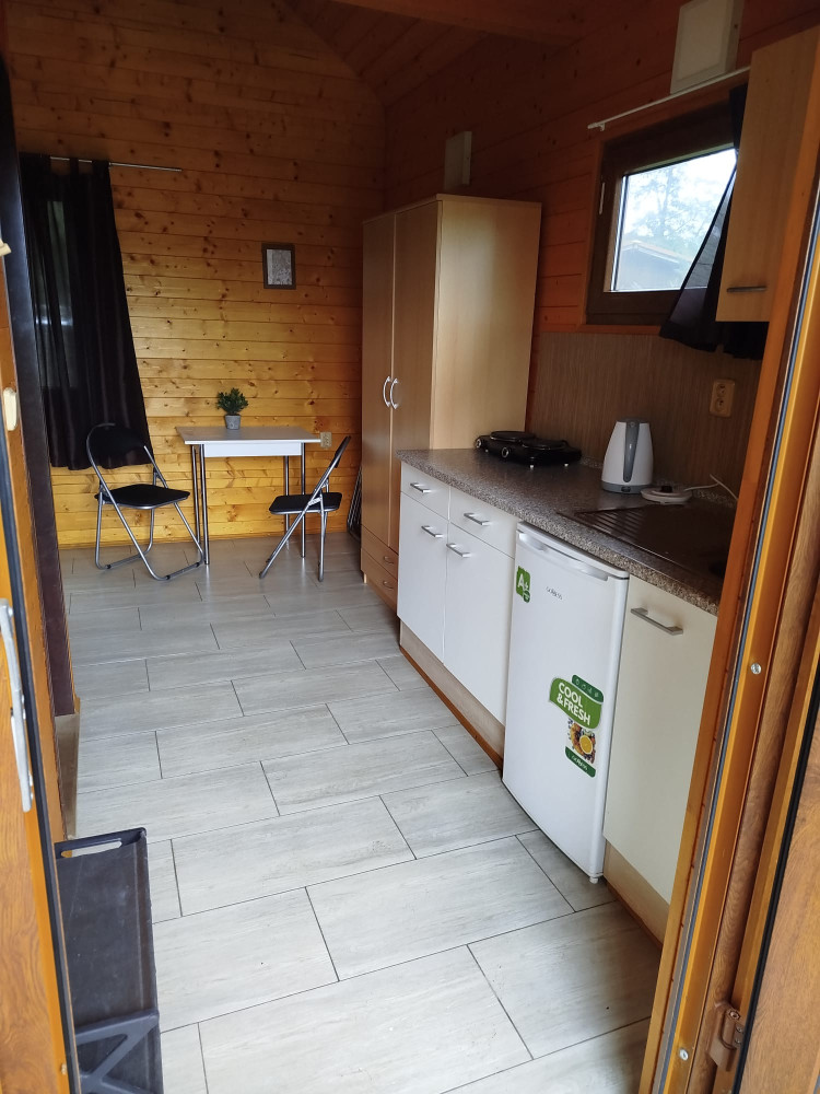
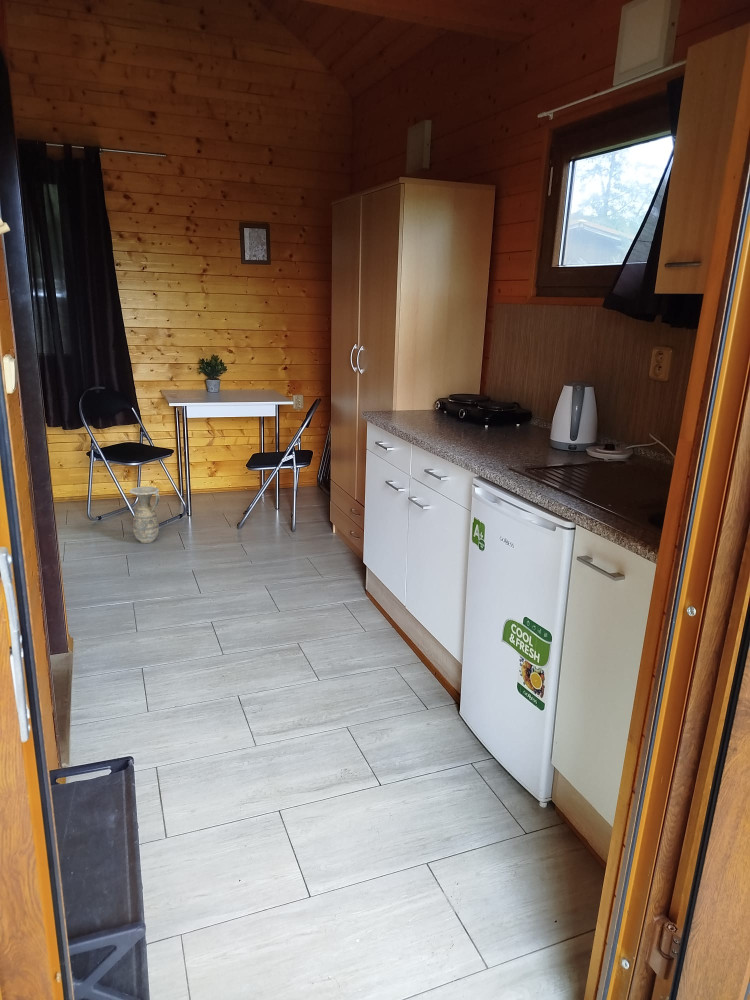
+ ceramic jug (145, 515)
